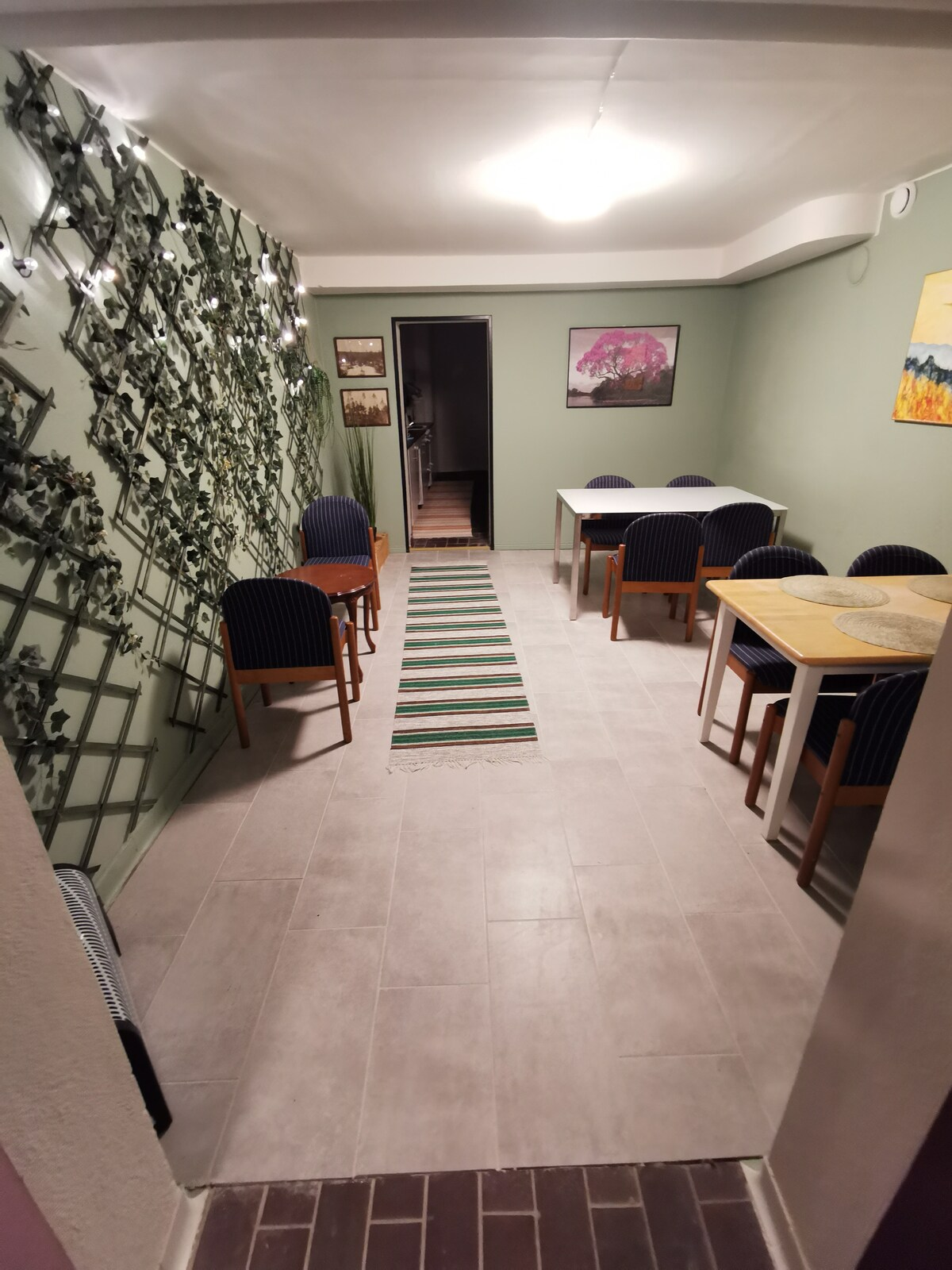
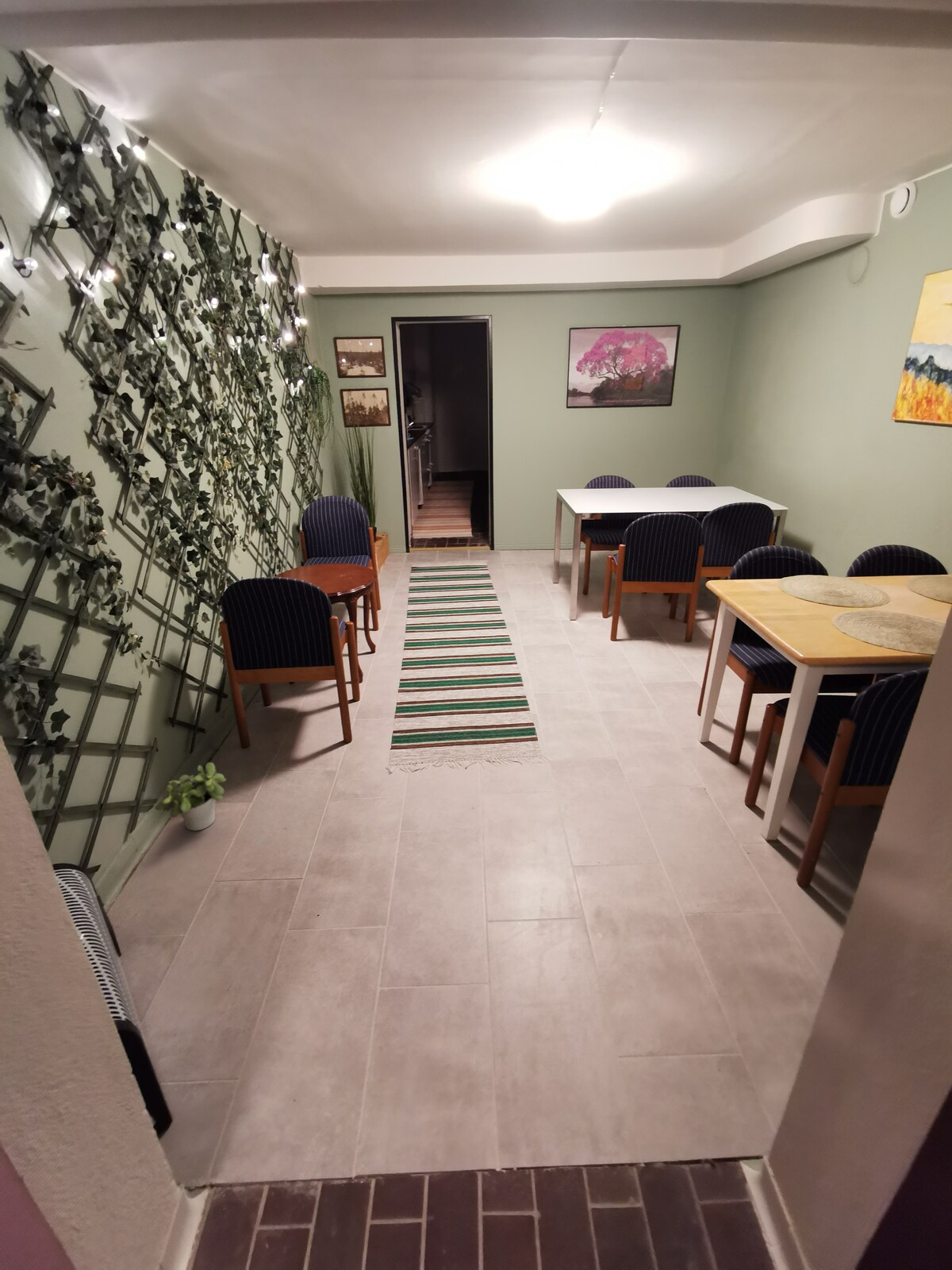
+ potted plant (197, 801)
